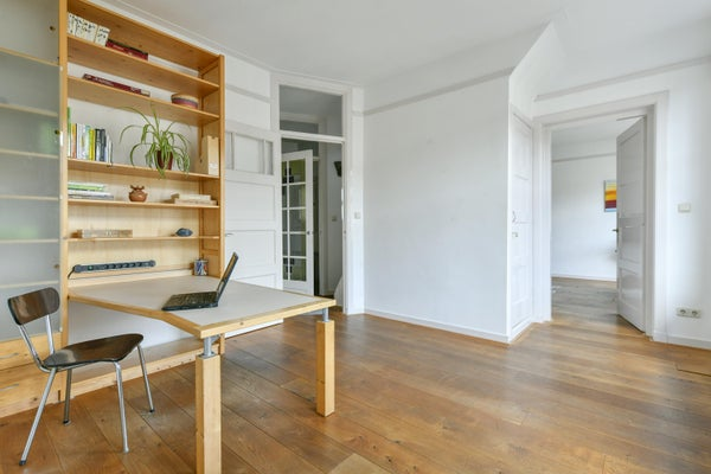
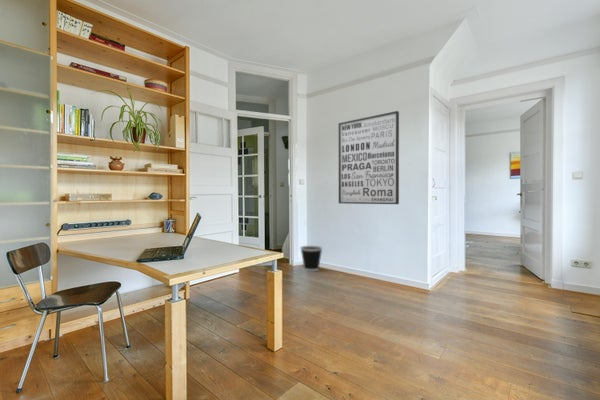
+ wall art (366, 160)
+ wastebasket (311, 258)
